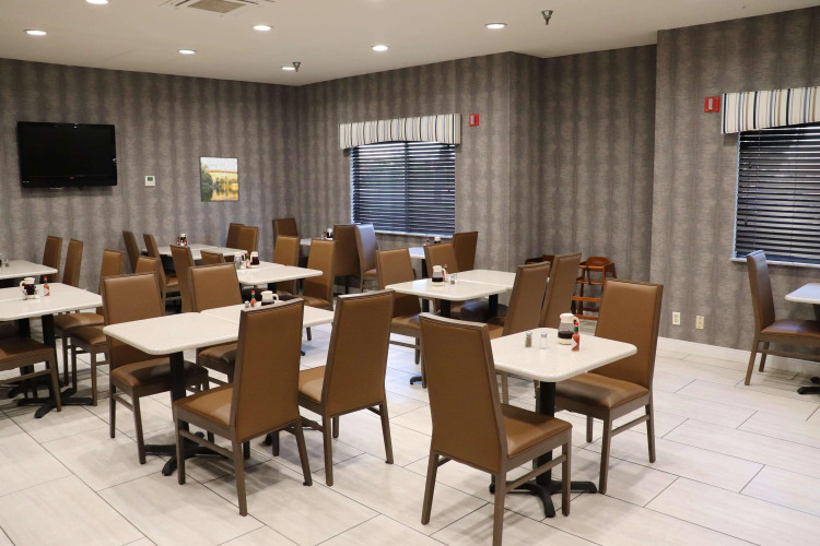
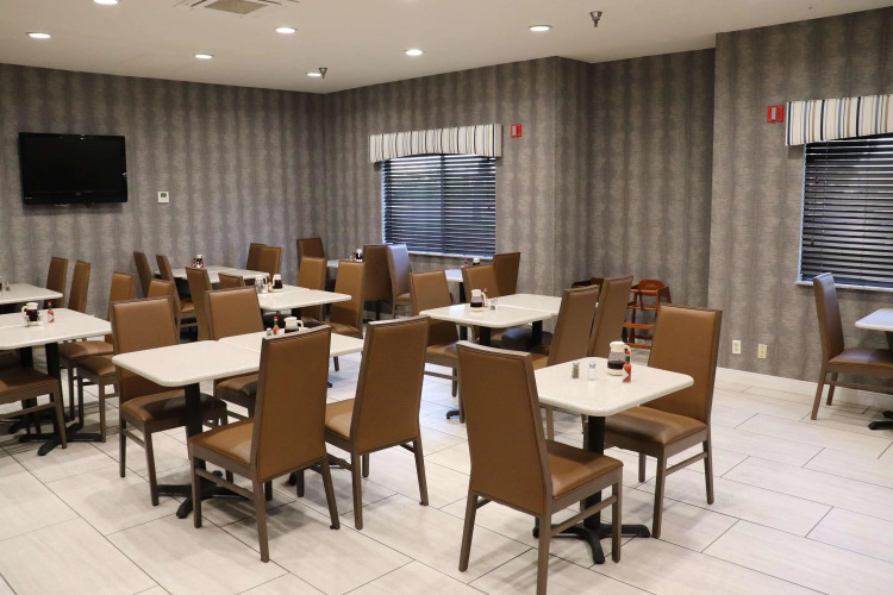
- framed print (220, 179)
